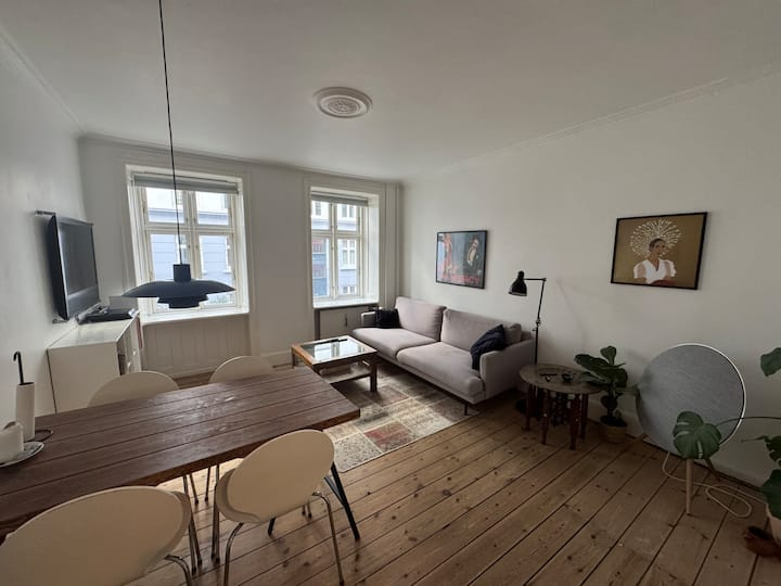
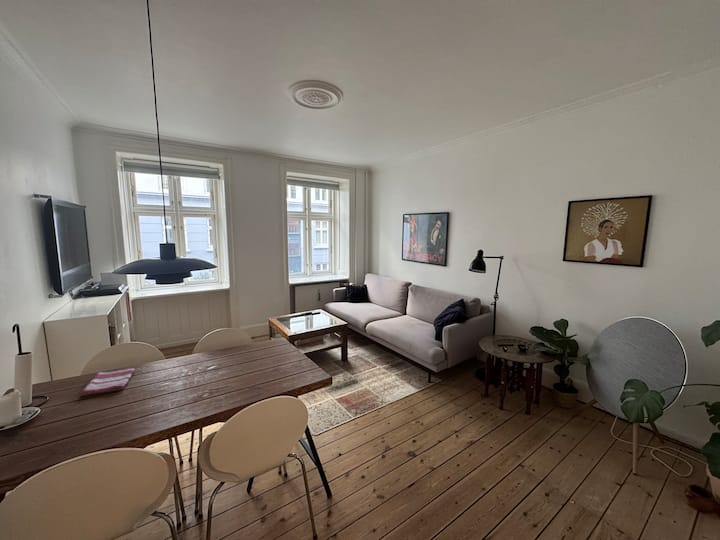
+ dish towel (110, 379)
